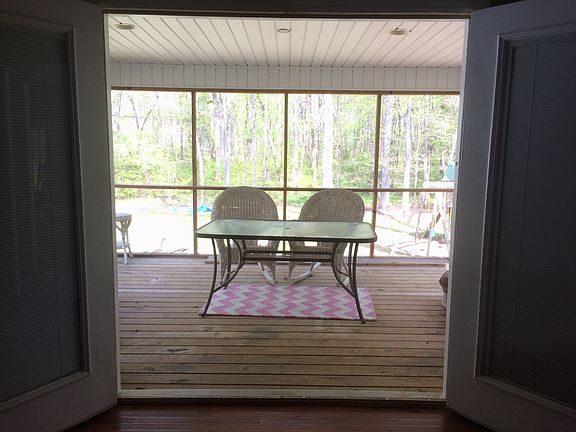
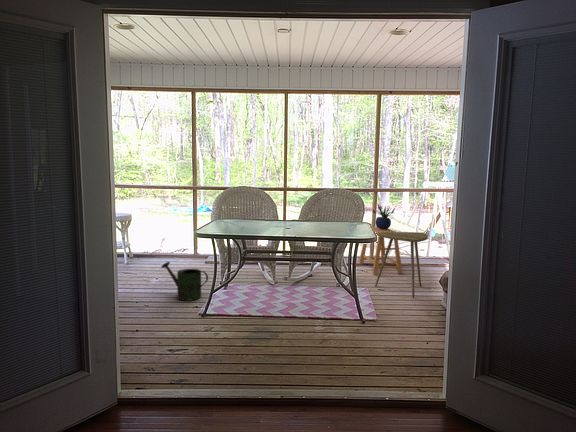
+ side table (411, 262)
+ stool (380, 249)
+ watering can (184, 280)
+ potted plant (383, 216)
